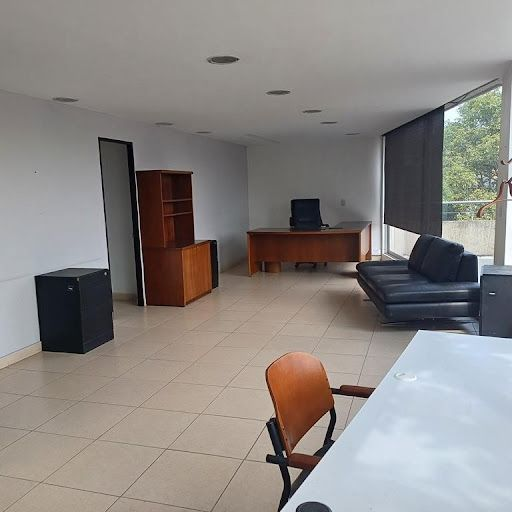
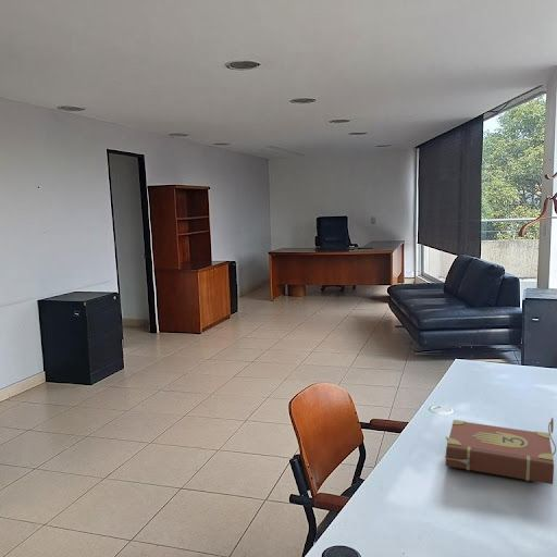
+ book (497, 436)
